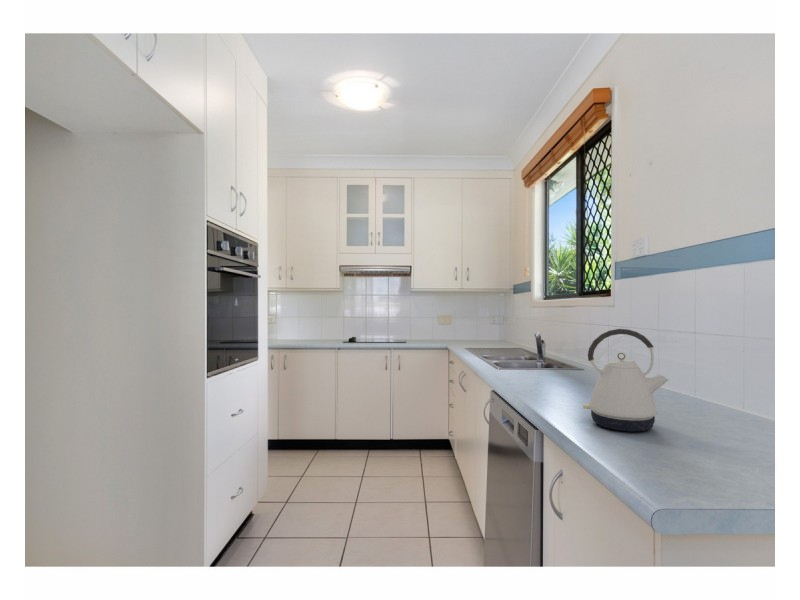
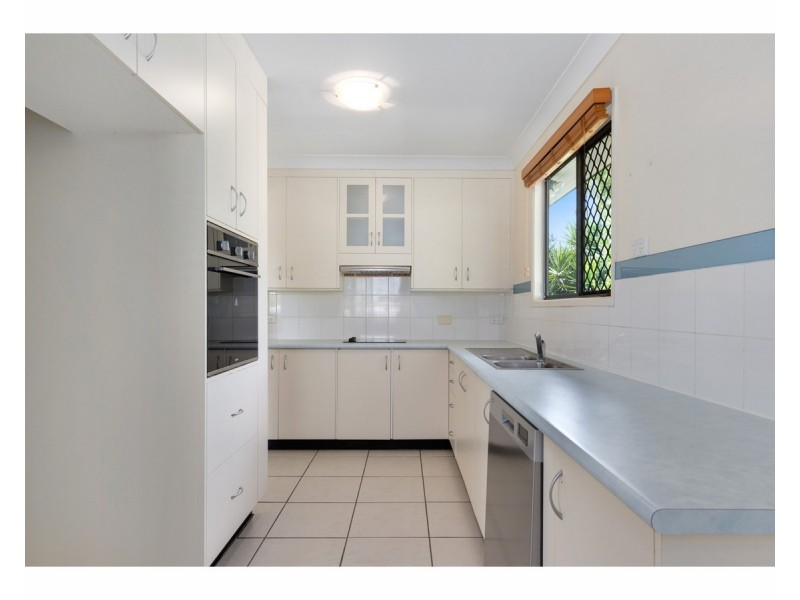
- kettle (624, 377)
